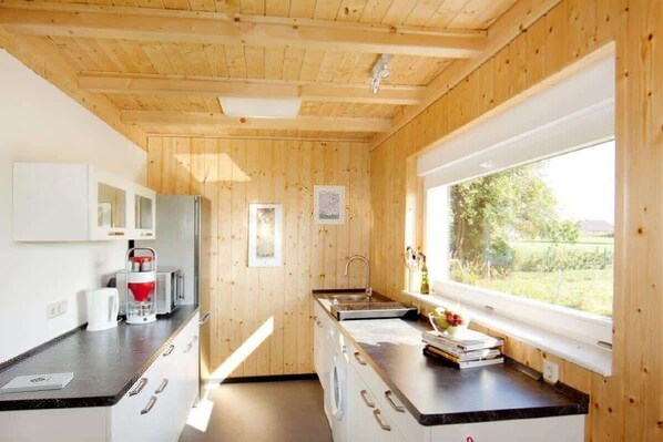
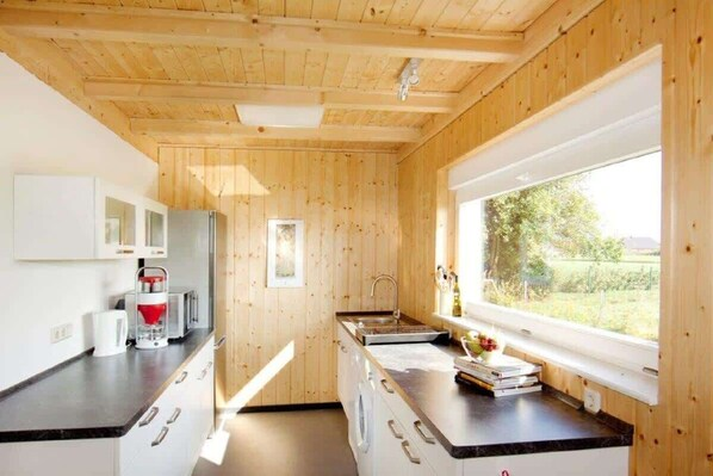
- notepad (39, 381)
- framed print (328, 205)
